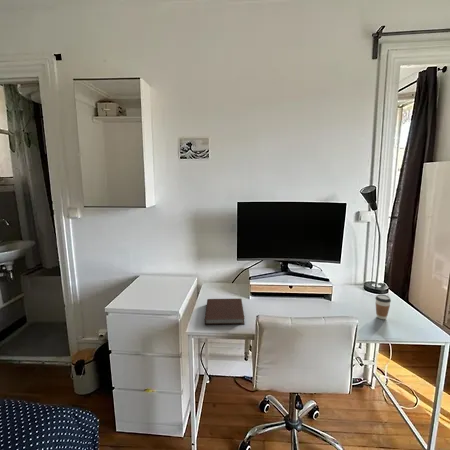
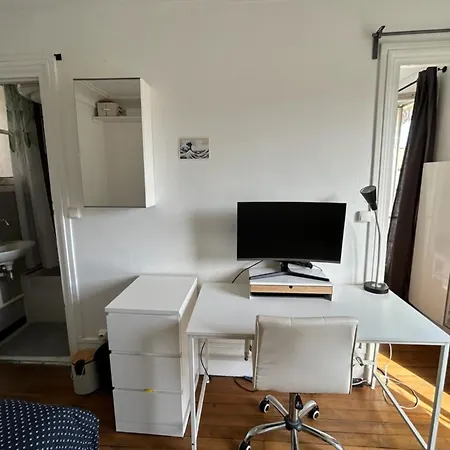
- notebook (224, 310)
- coffee cup (382, 307)
